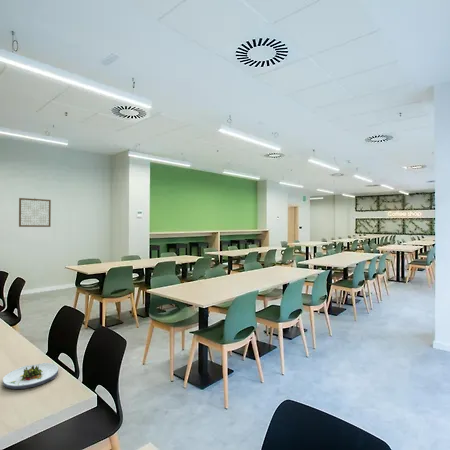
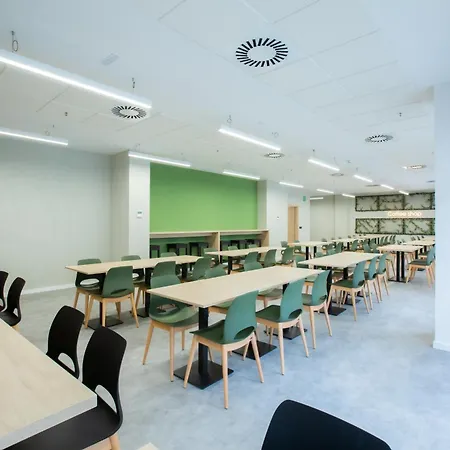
- salad plate (31, 372)
- wall art (35, 213)
